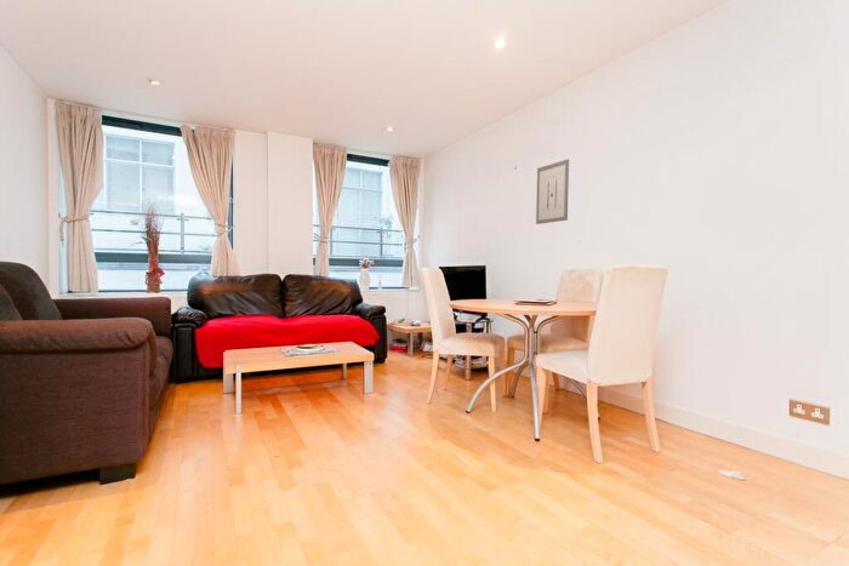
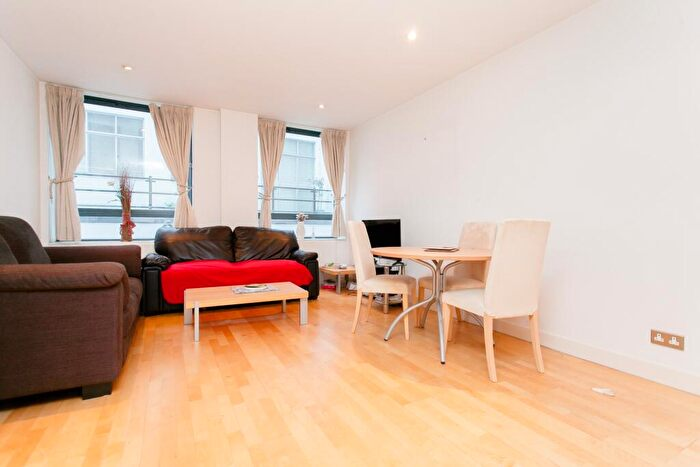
- wall art (551, 193)
